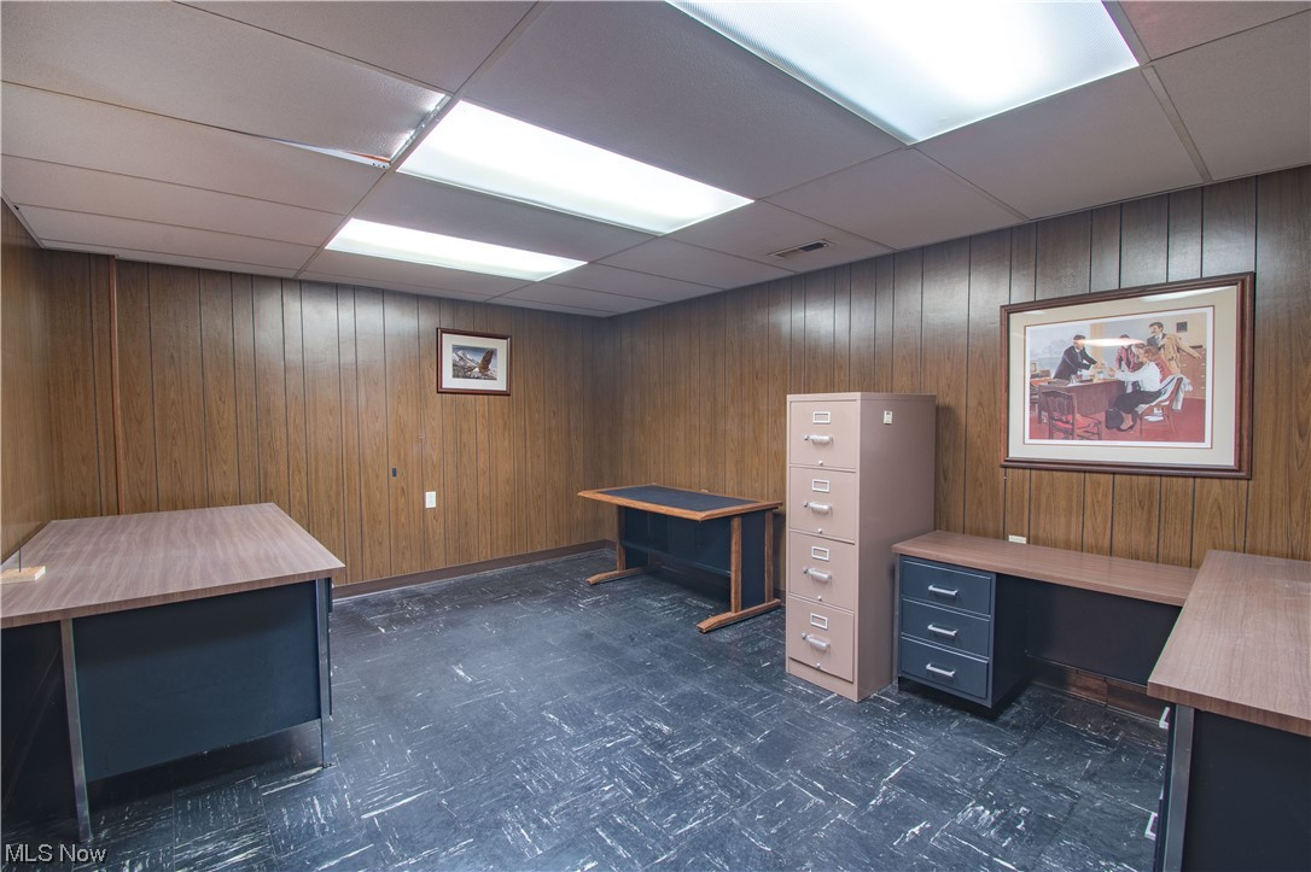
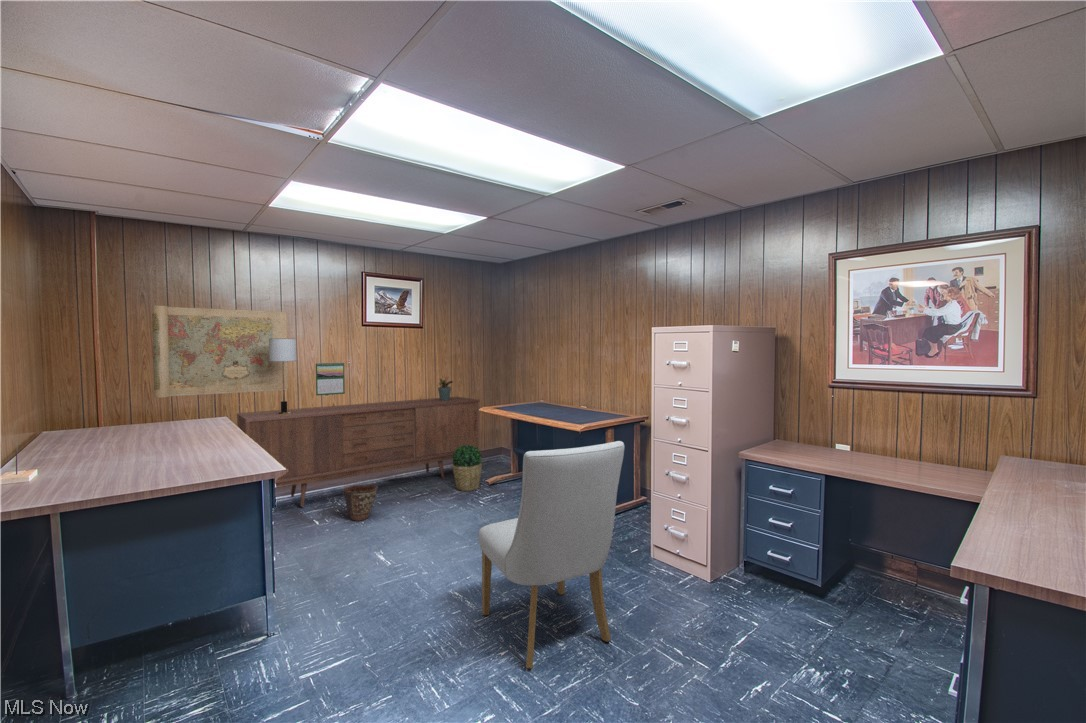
+ table lamp (283, 376)
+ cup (360, 503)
+ calendar (330, 378)
+ sideboard (371, 446)
+ potted plant (446, 387)
+ chair (549, 535)
+ potted plant (467, 466)
+ map (225, 351)
